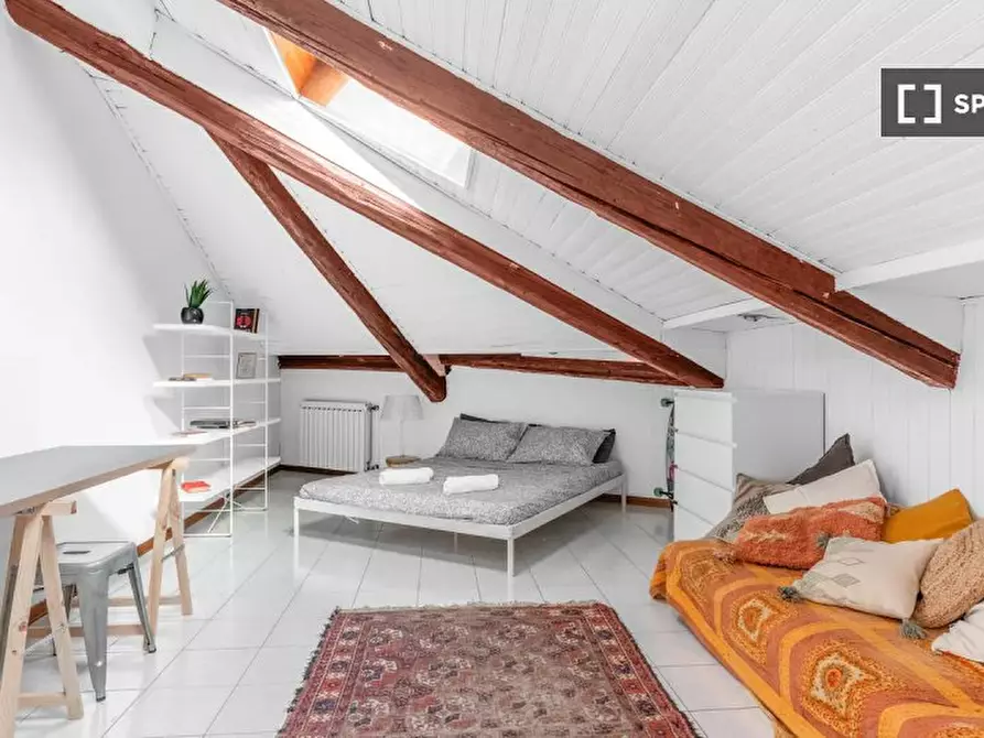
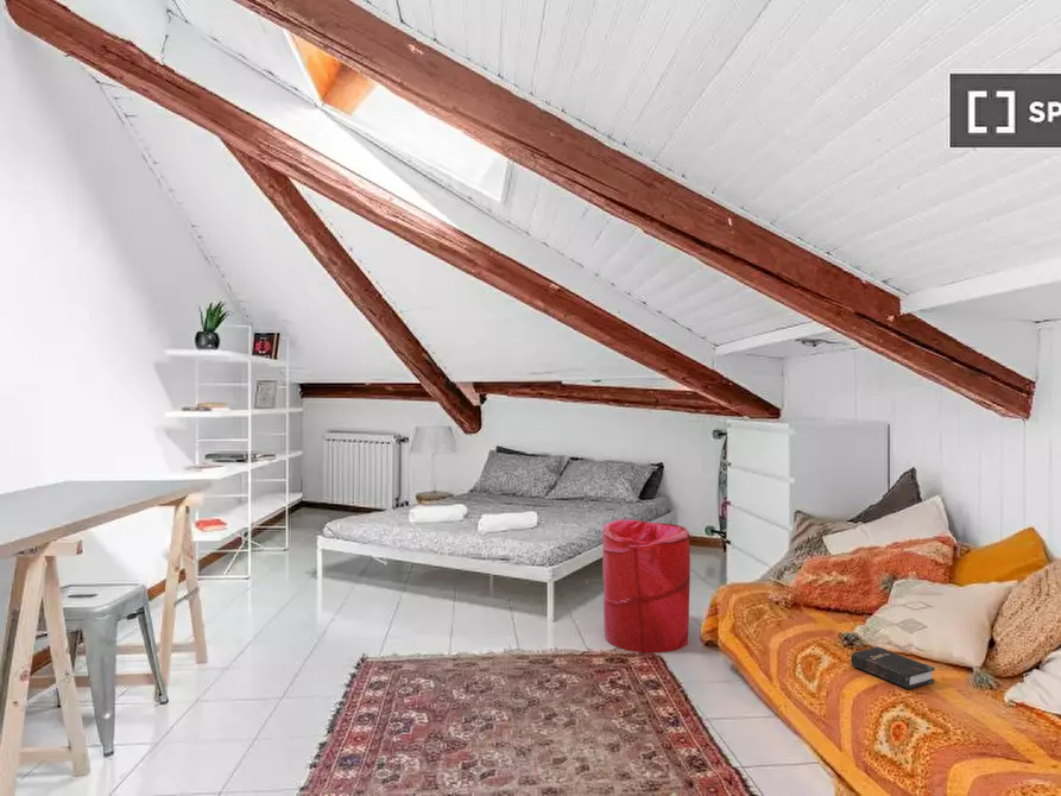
+ hardback book (891, 667)
+ laundry hamper (645, 582)
